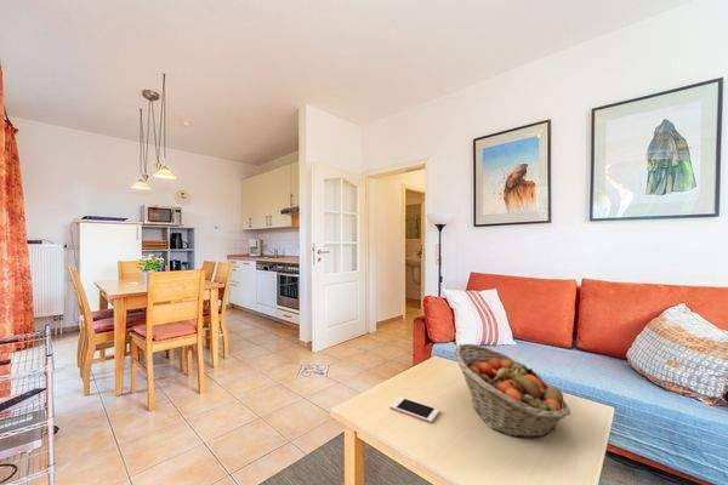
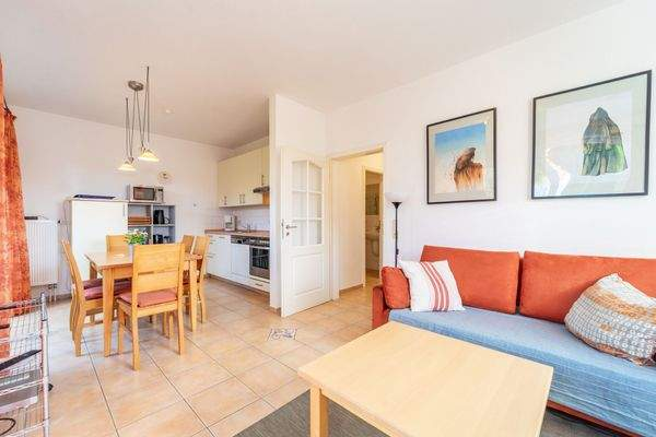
- cell phone (414, 409)
- fruit basket (505, 383)
